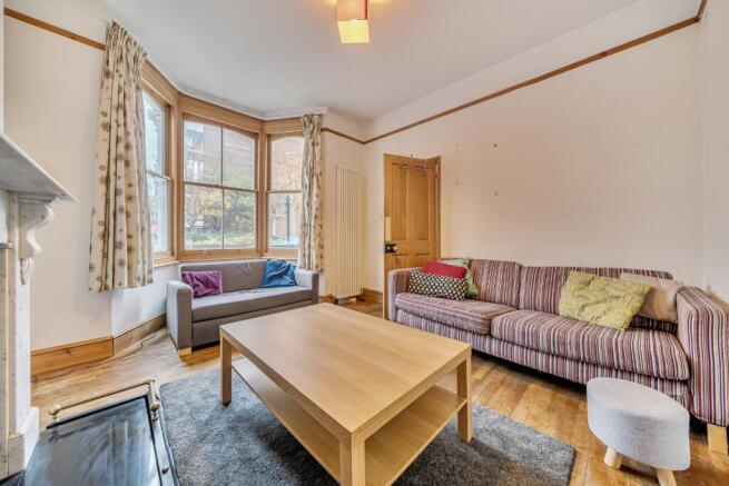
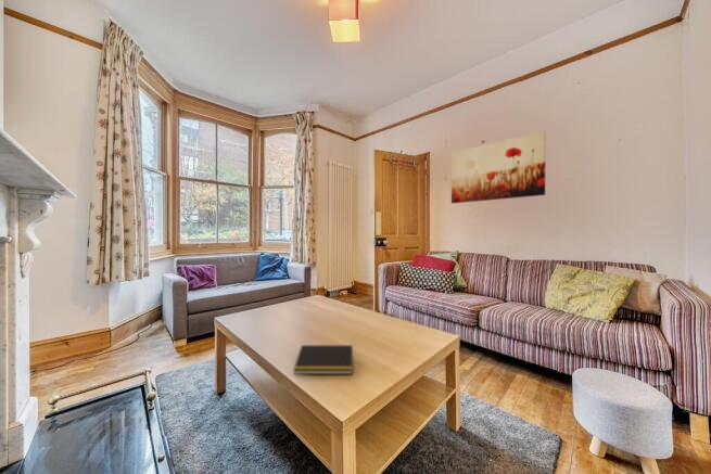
+ notepad (325, 358)
+ wall art (493, 171)
